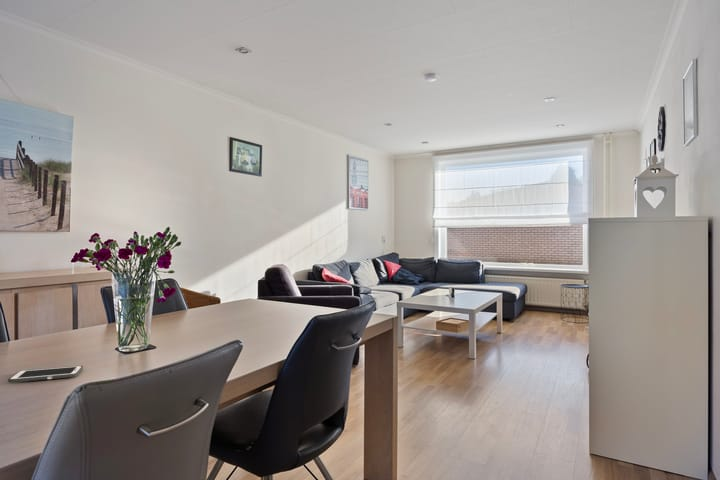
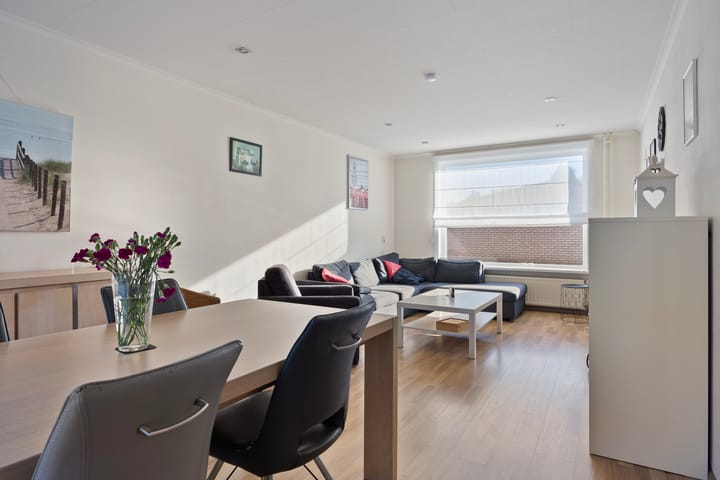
- cell phone (47, 373)
